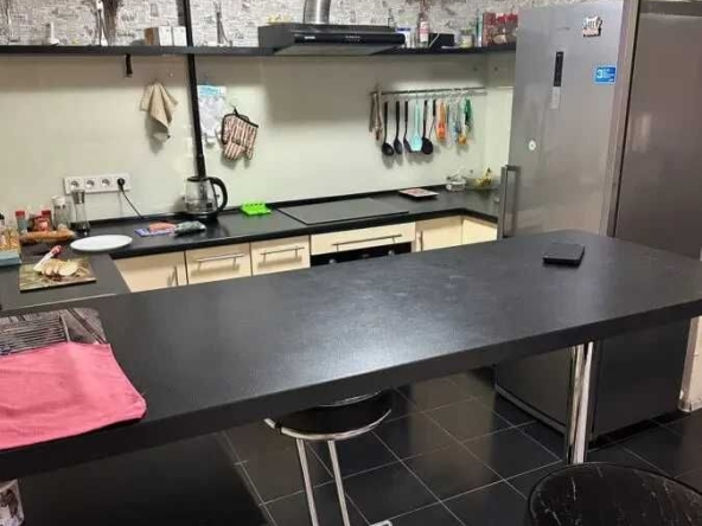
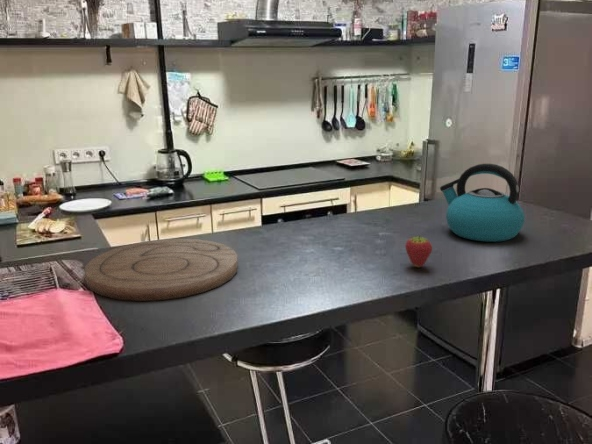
+ cutting board (163, 265)
+ kettle (480, 198)
+ fruit (418, 251)
